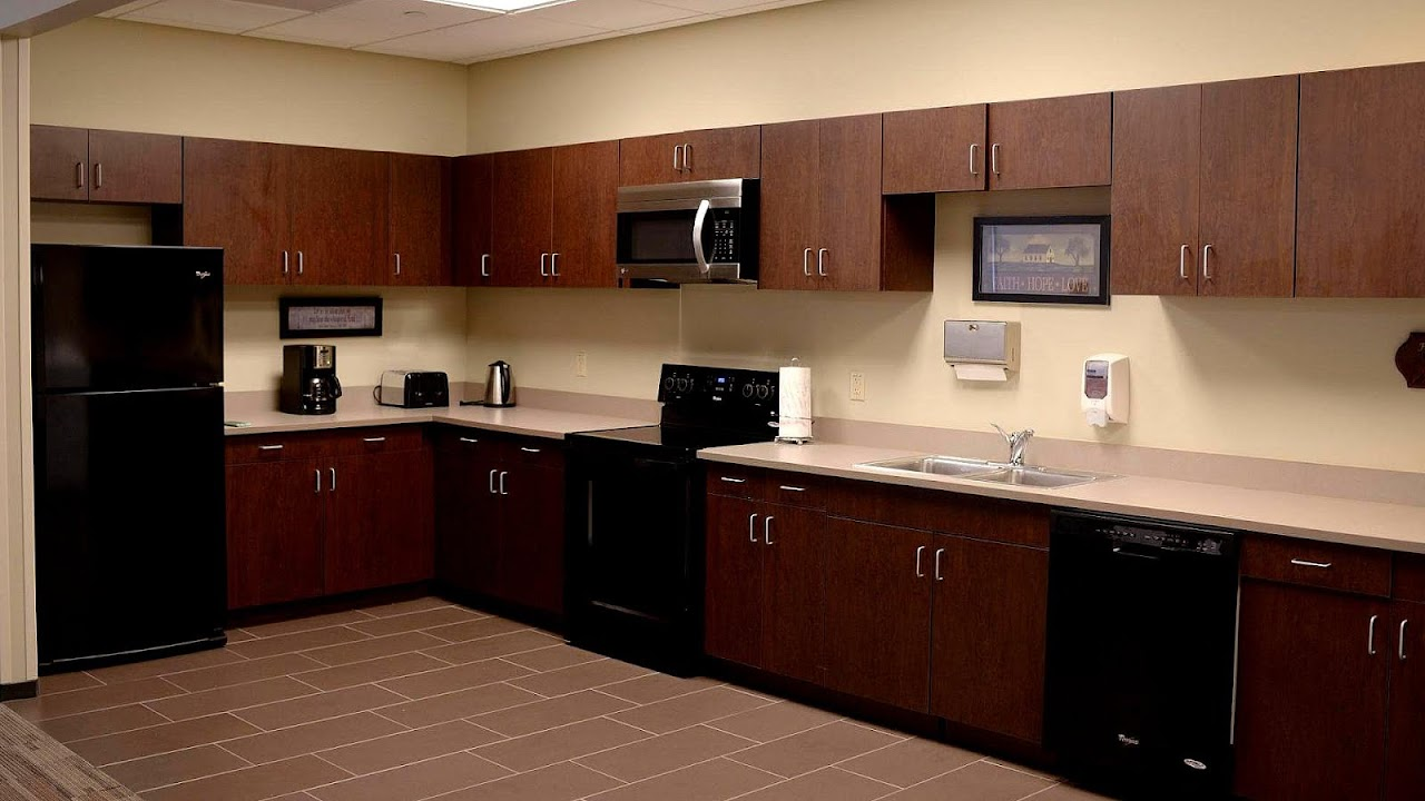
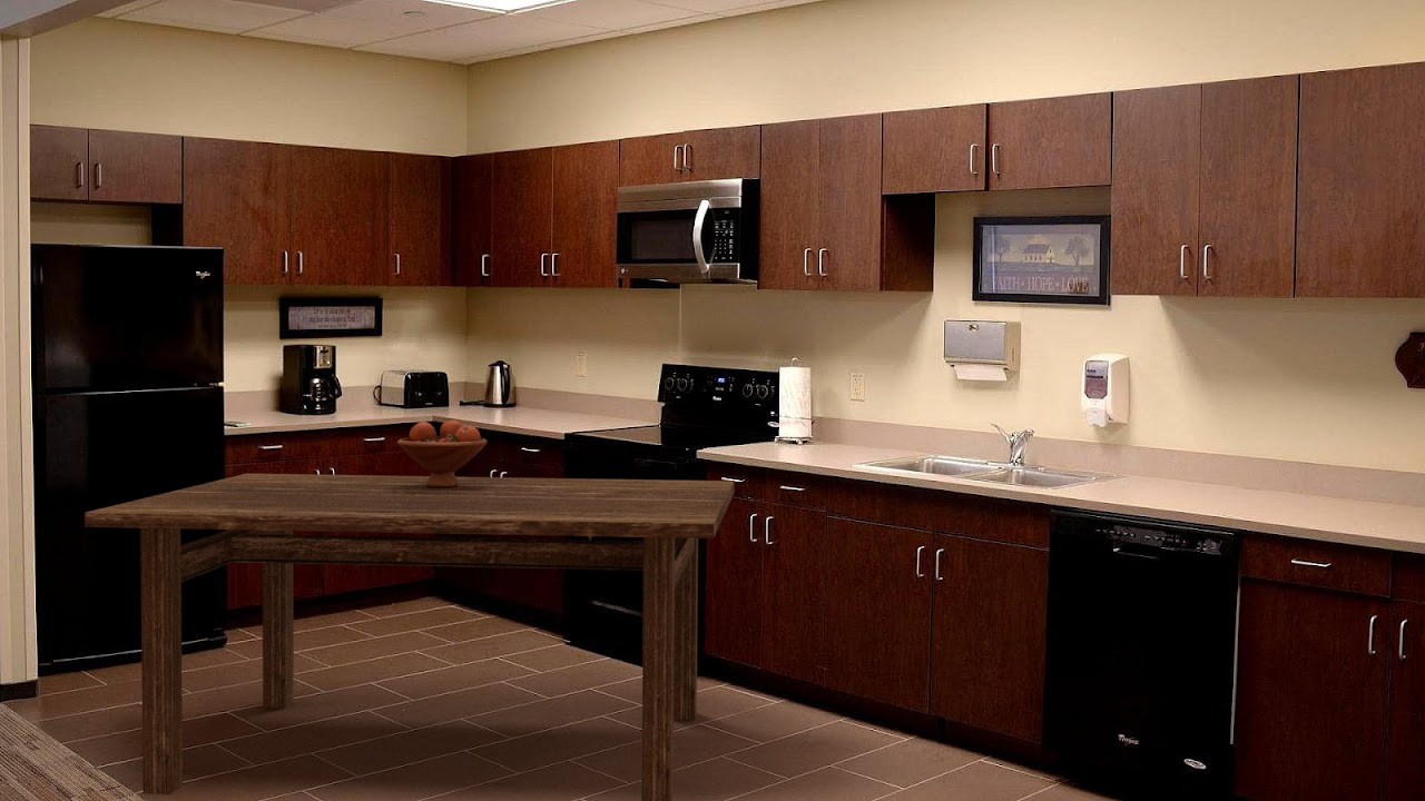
+ dining table (446, 565)
+ fruit bowl (442, 453)
